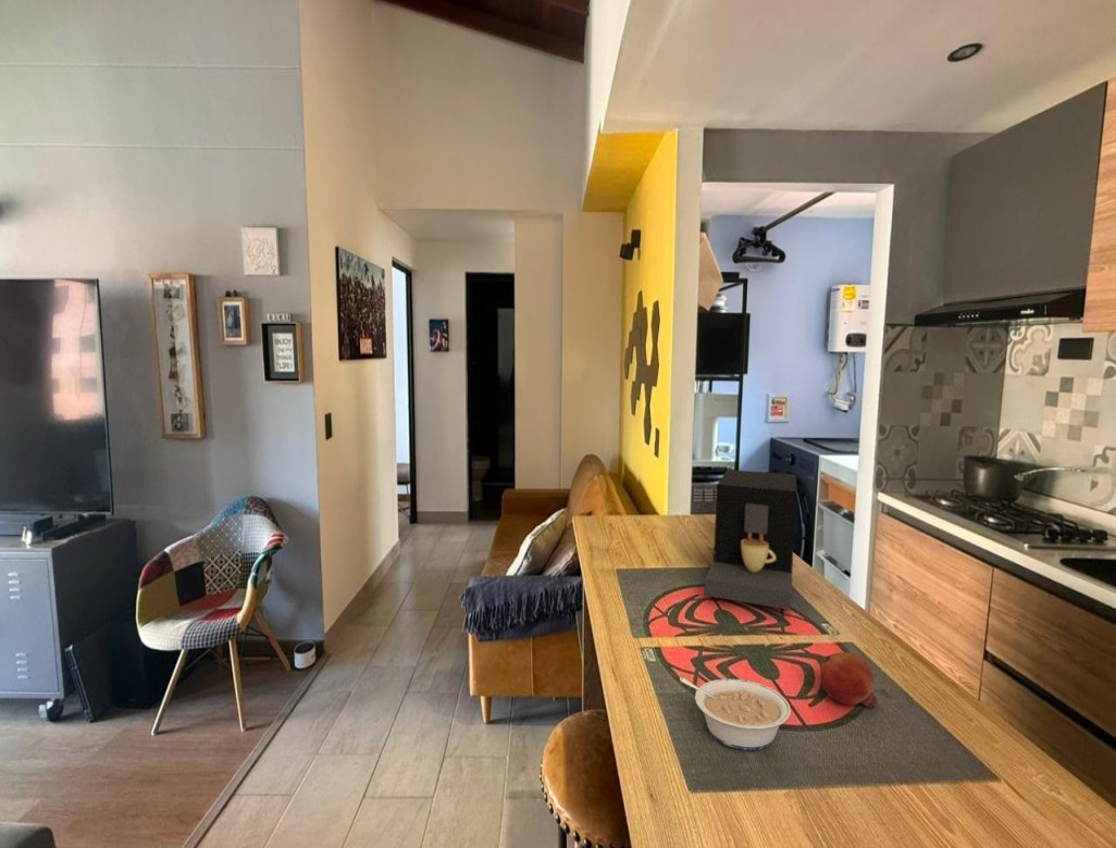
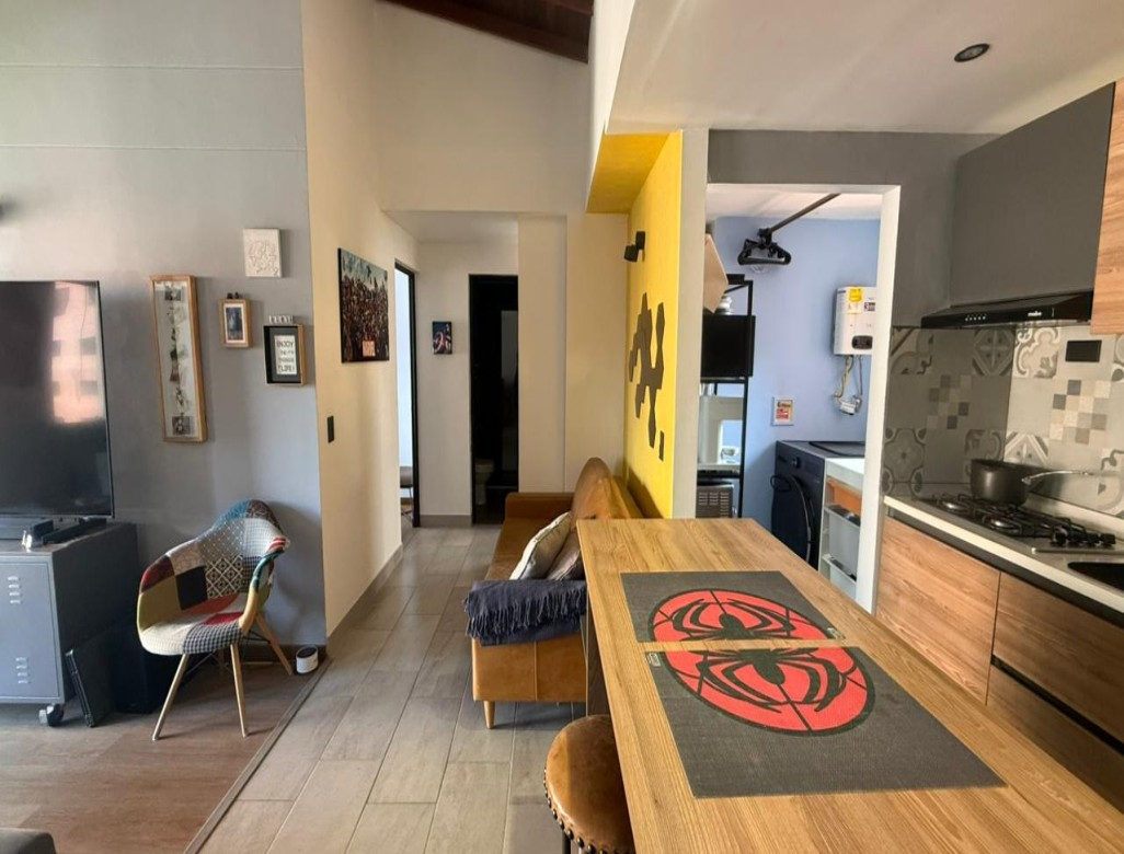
- legume (737, 713)
- fruit (847, 677)
- coffee maker (754, 531)
